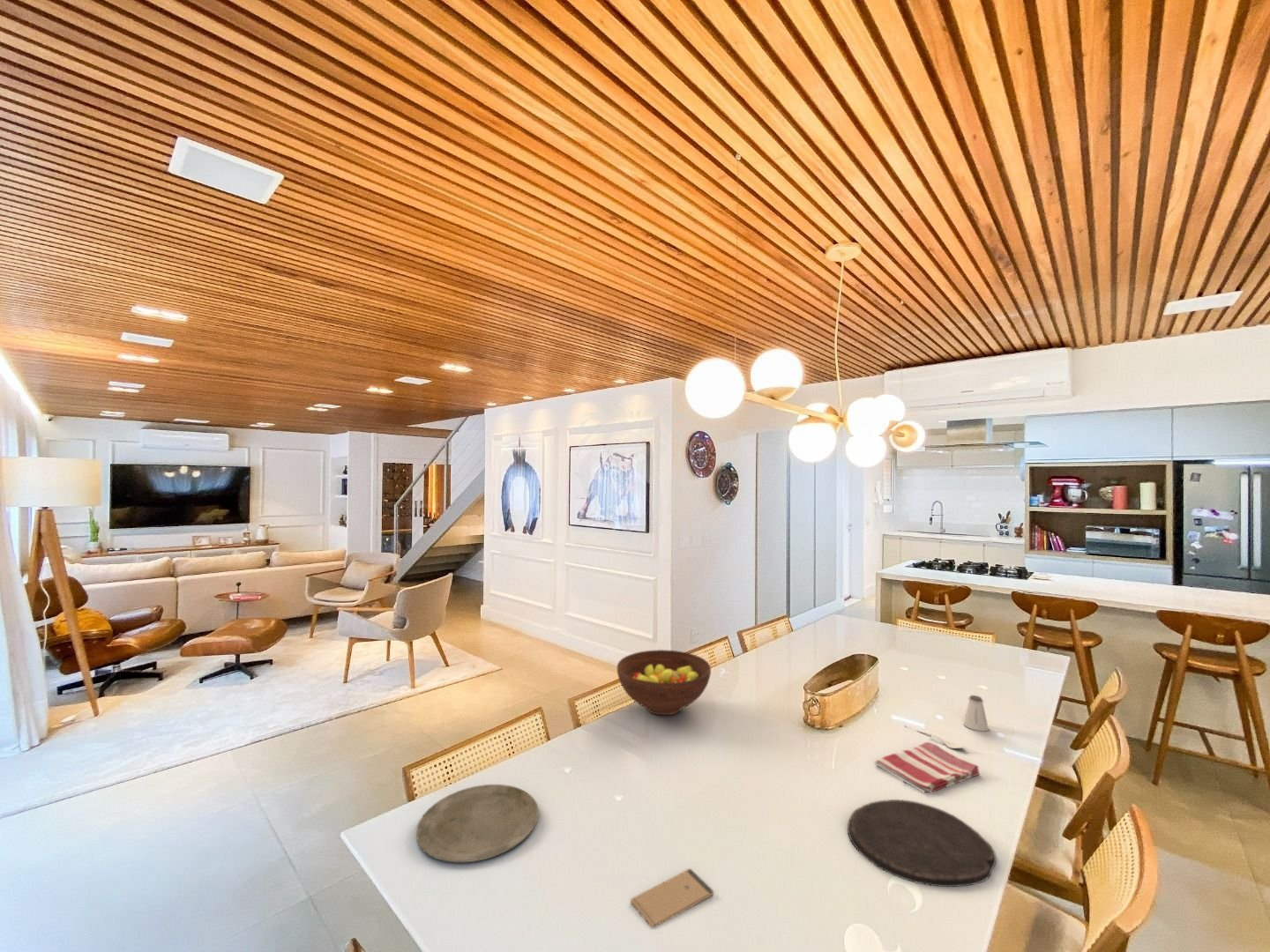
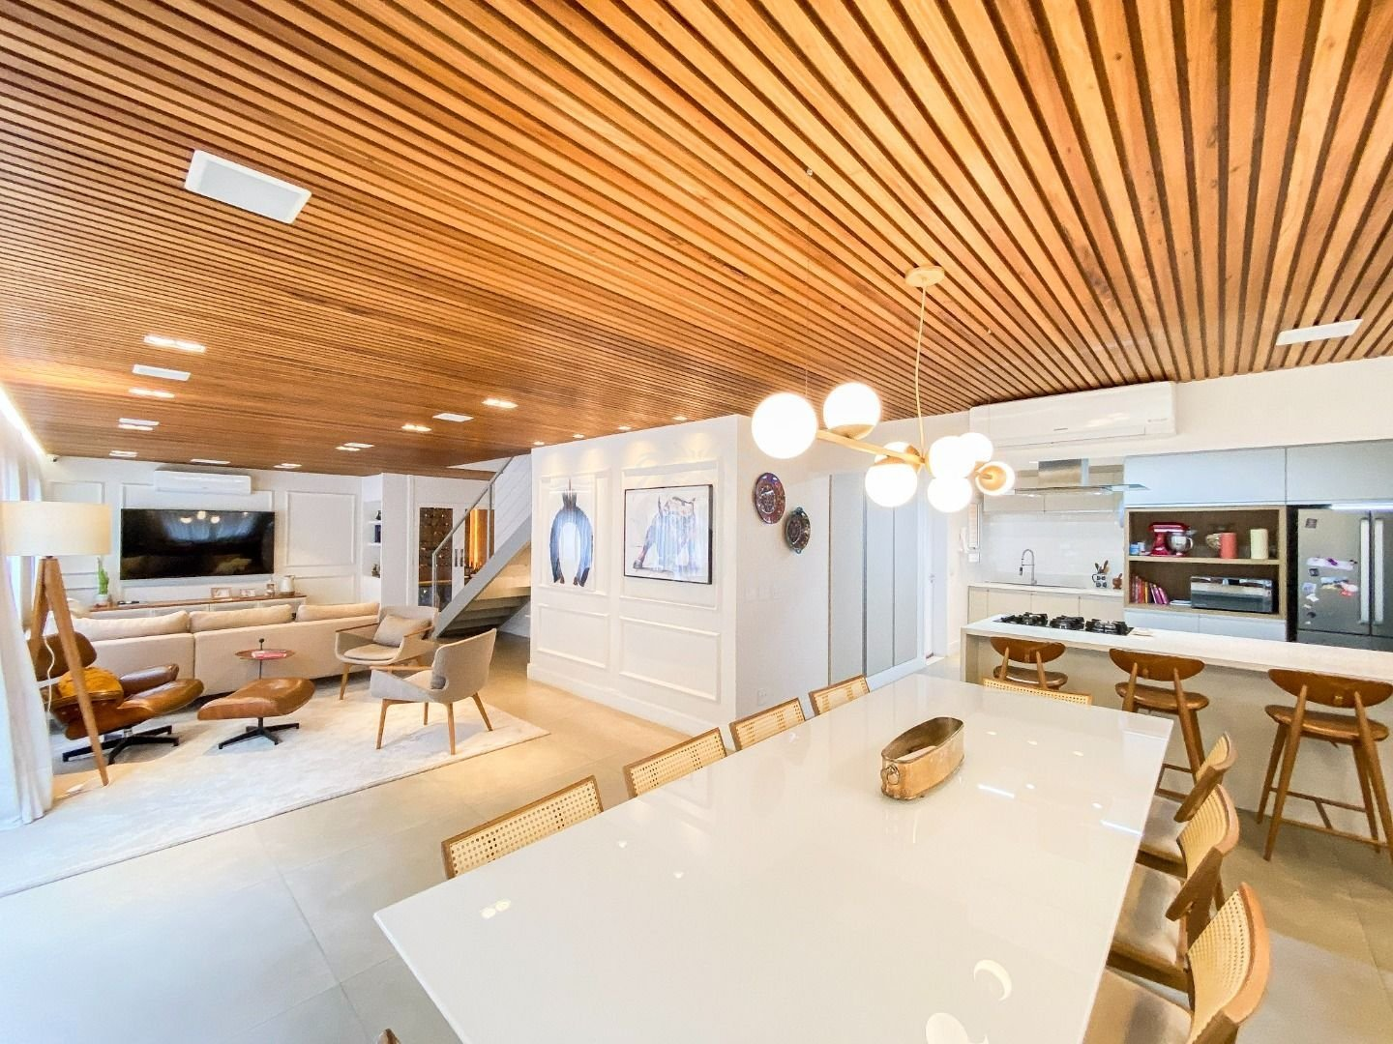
- fruit bowl (663, 687)
- dish towel (926, 765)
- spoon (933, 735)
- saltshaker (975, 711)
- plate (917, 837)
- smartphone (672, 896)
- plate (479, 821)
